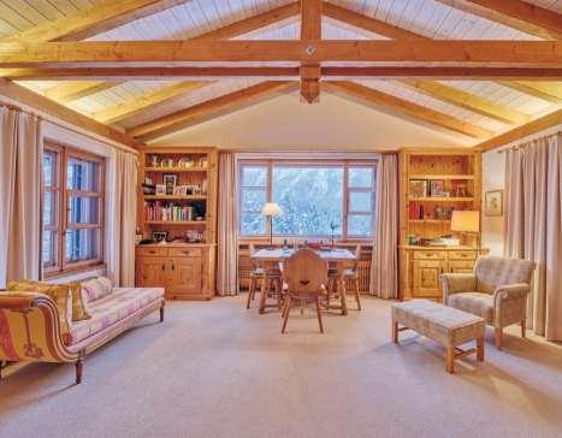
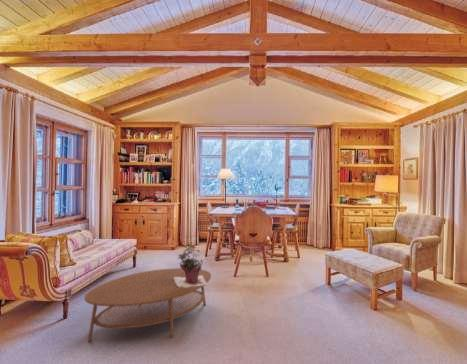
+ coffee table (154, 301)
+ potted flower (190, 261)
